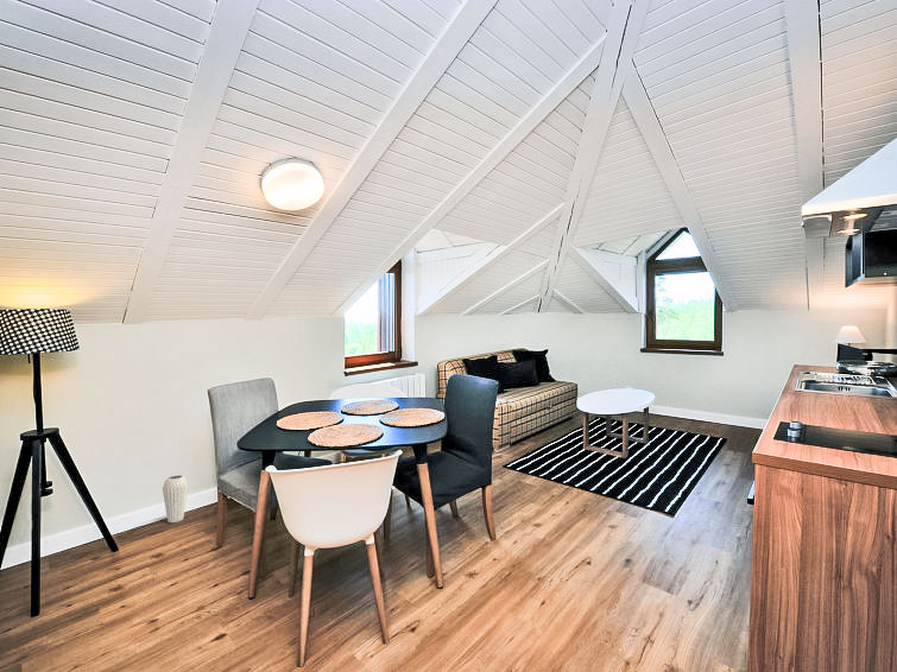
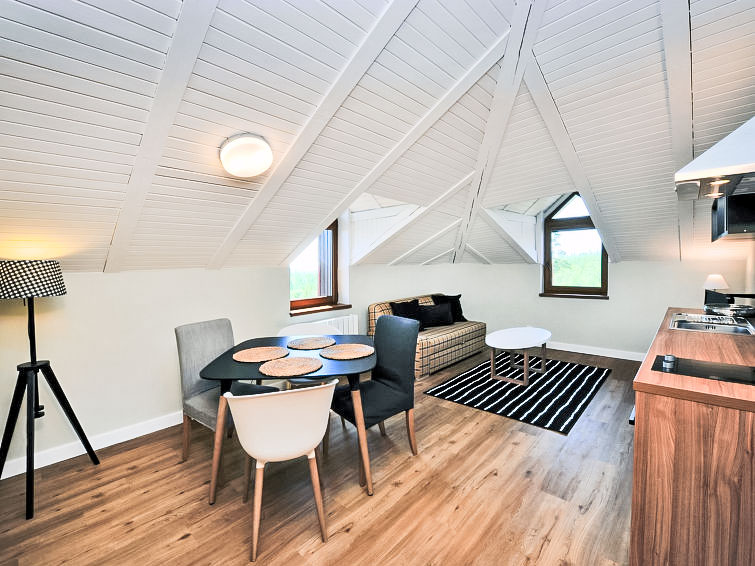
- vase (175, 499)
